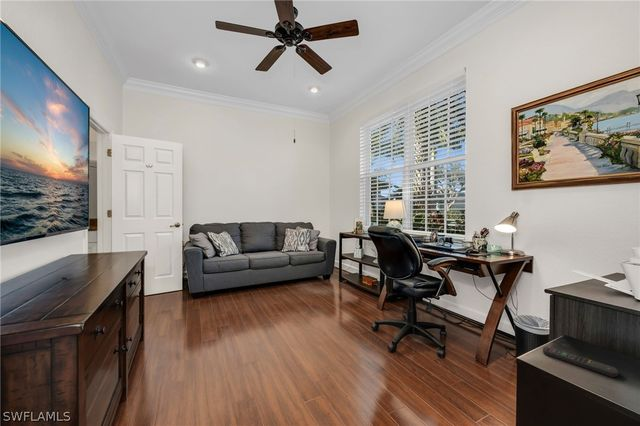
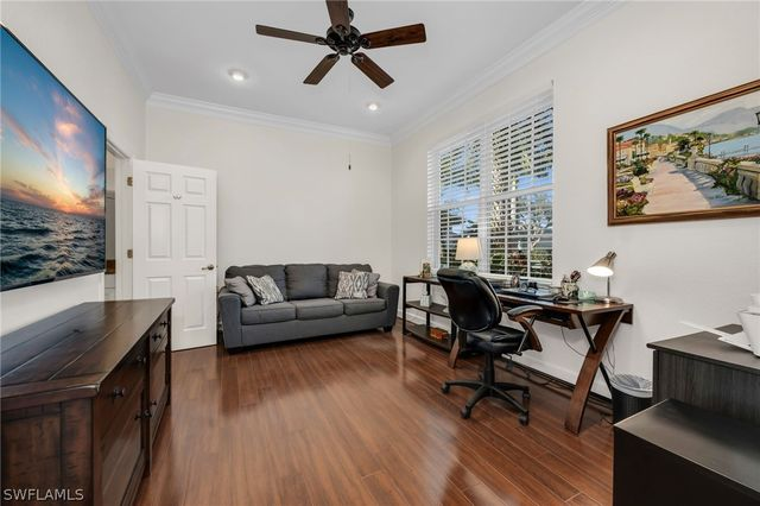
- remote control (577, 360)
